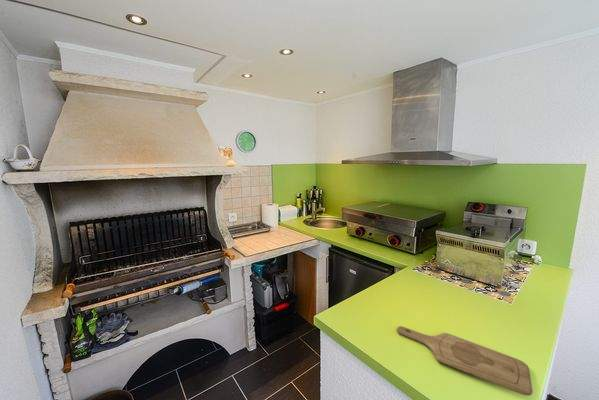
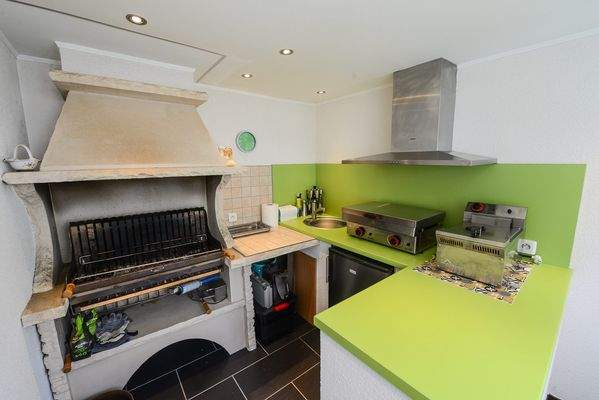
- cutting board (454, 350)
